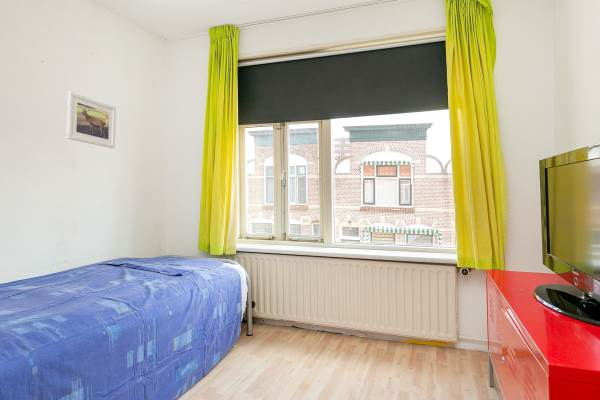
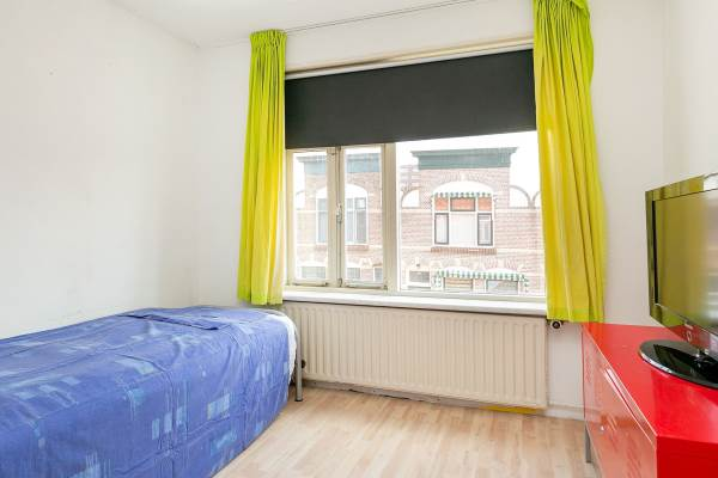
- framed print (93, 121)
